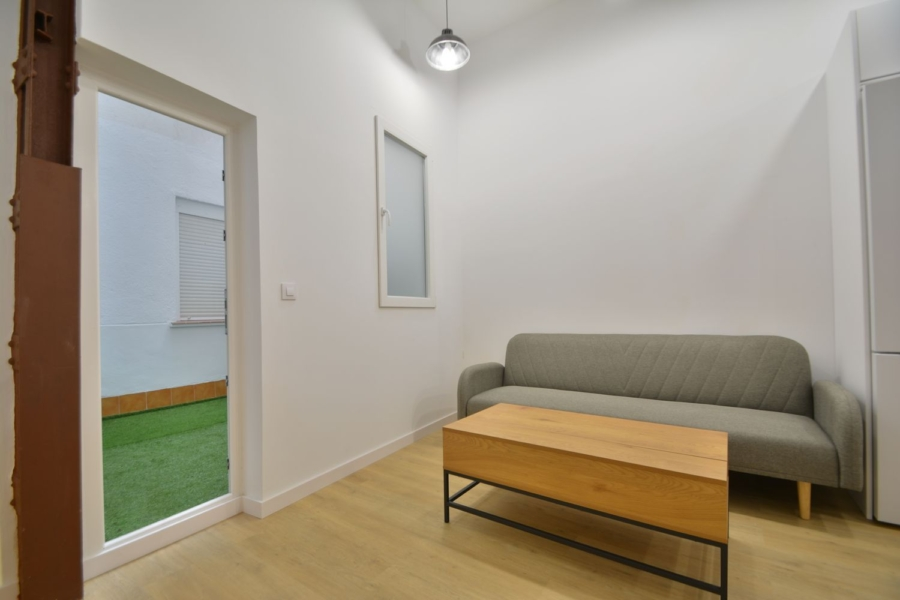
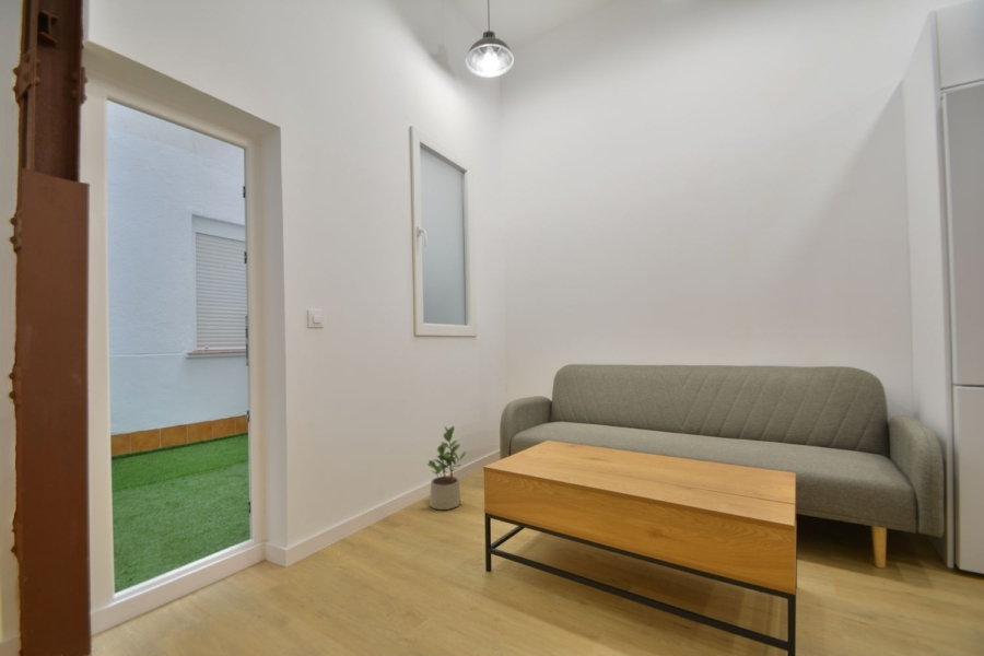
+ potted plant (443, 464)
